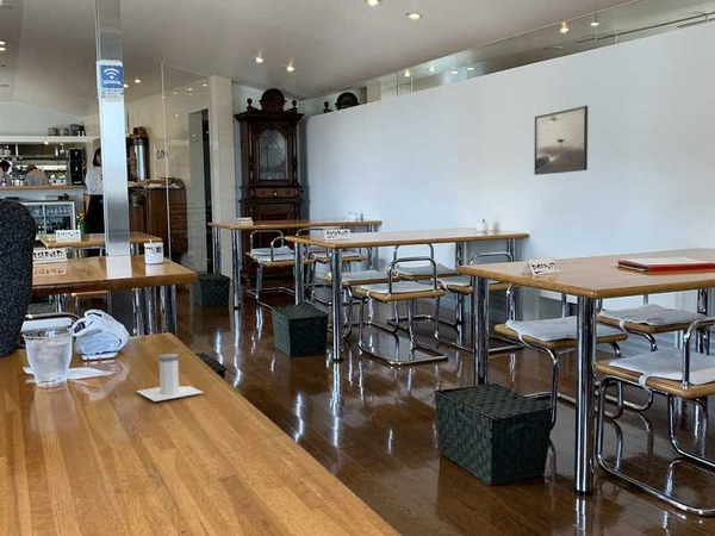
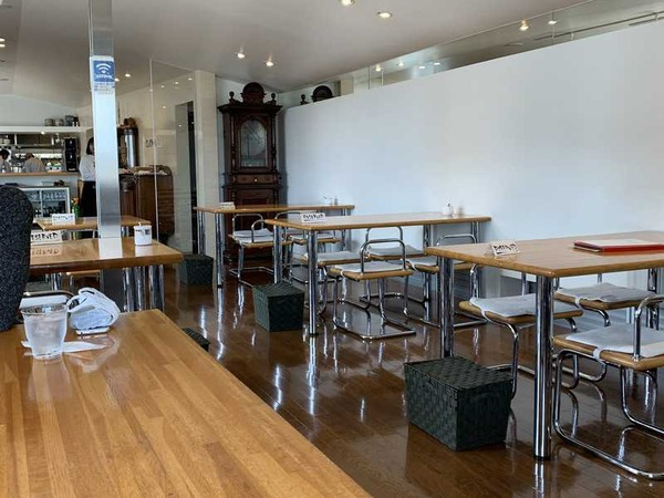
- salt shaker (168, 373)
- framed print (559, 142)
